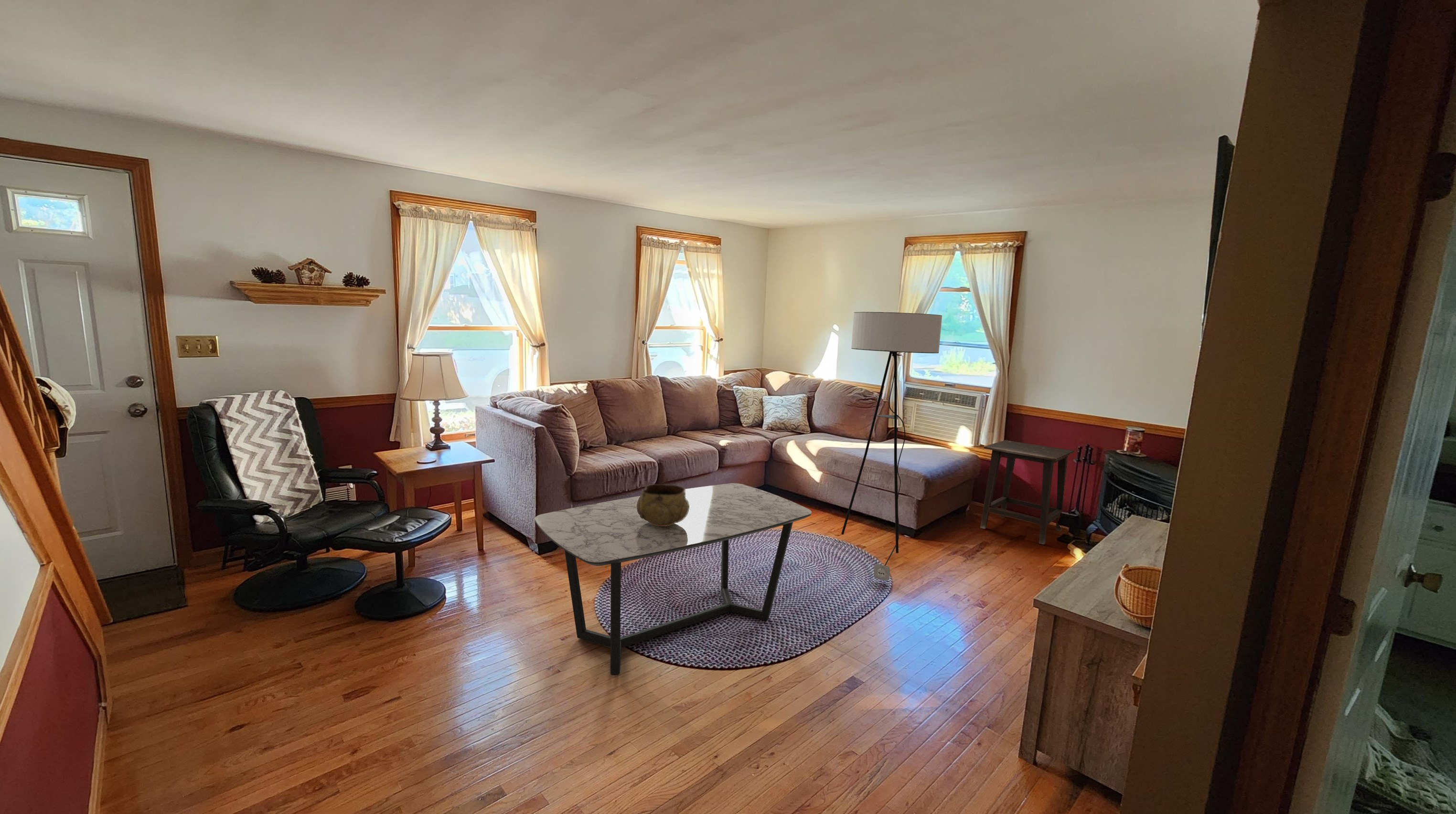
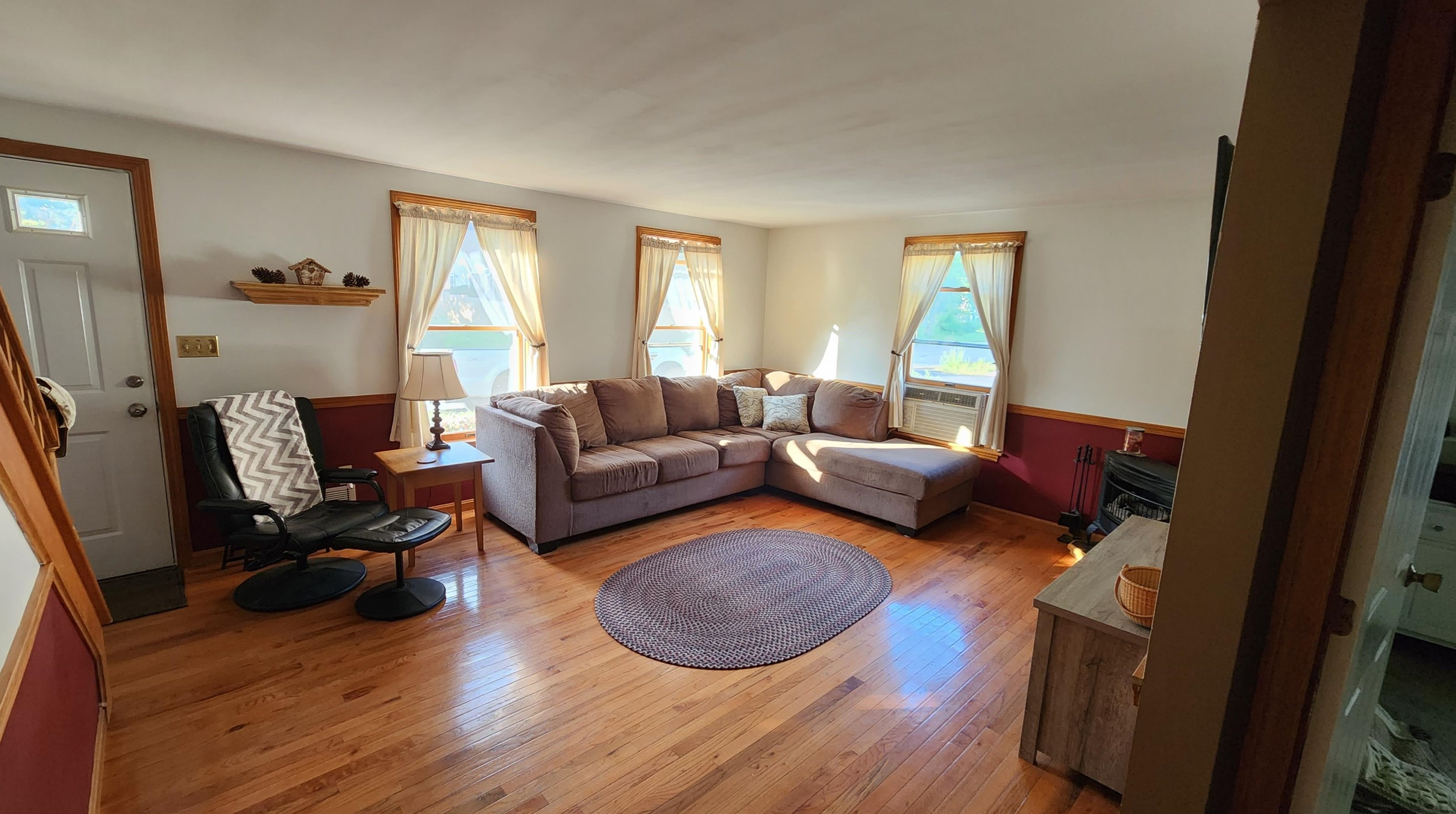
- floor lamp (872, 433)
- side table (1022, 500)
- coffee table (674, 551)
- decorative bowl (663, 506)
